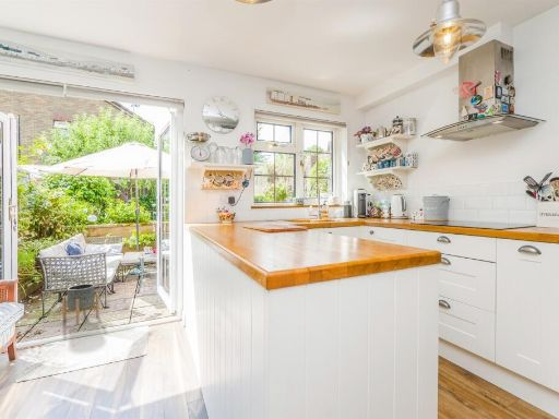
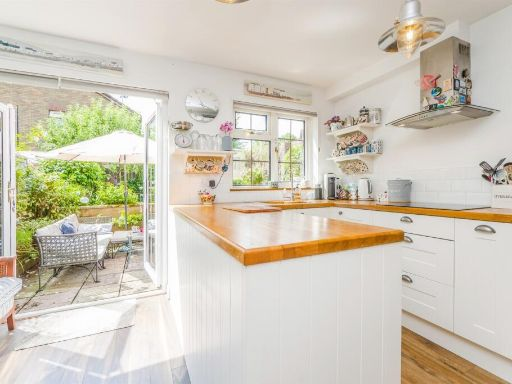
- planter (81, 302)
